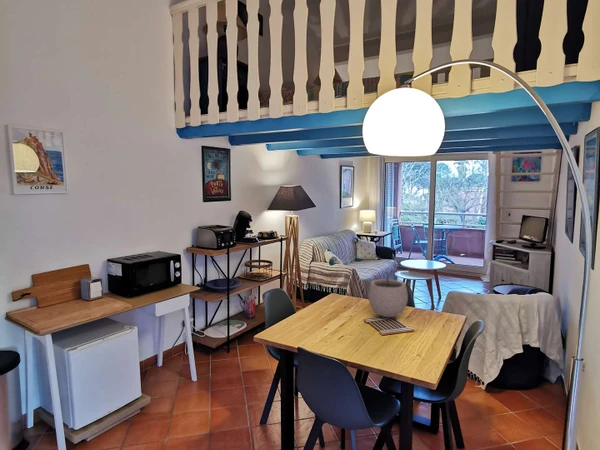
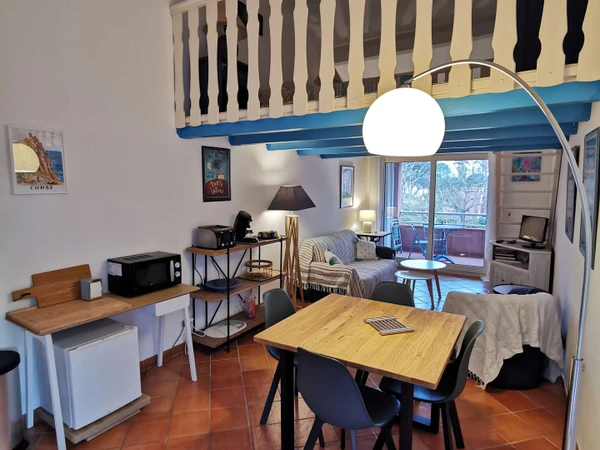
- plant pot (387, 292)
